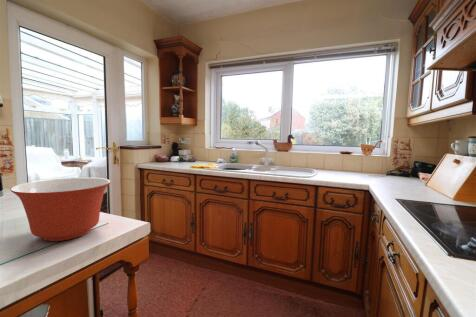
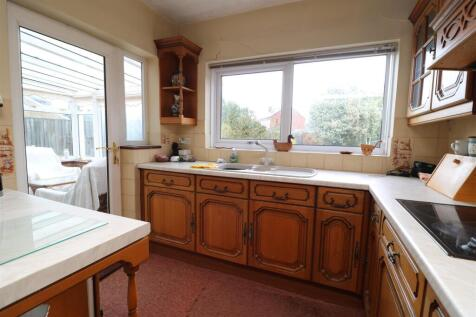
- mixing bowl (66, 208)
